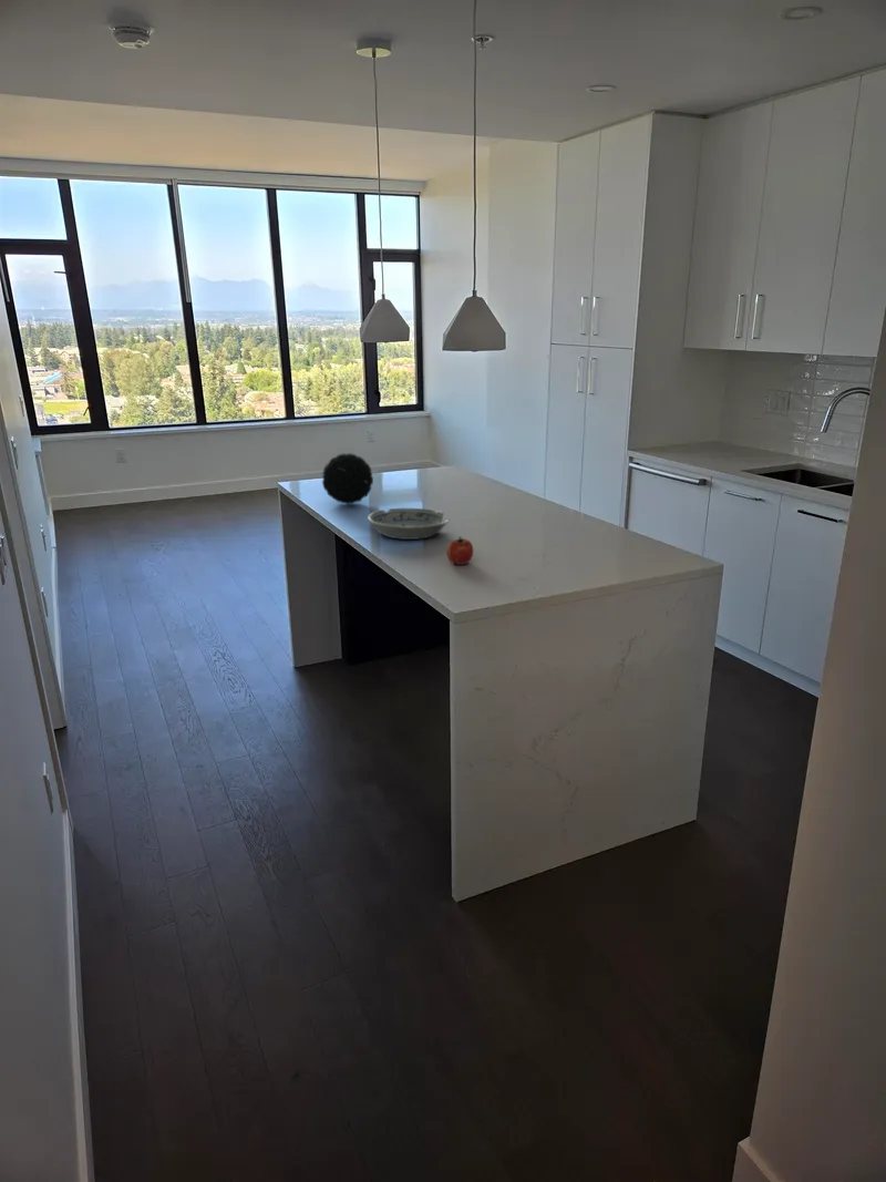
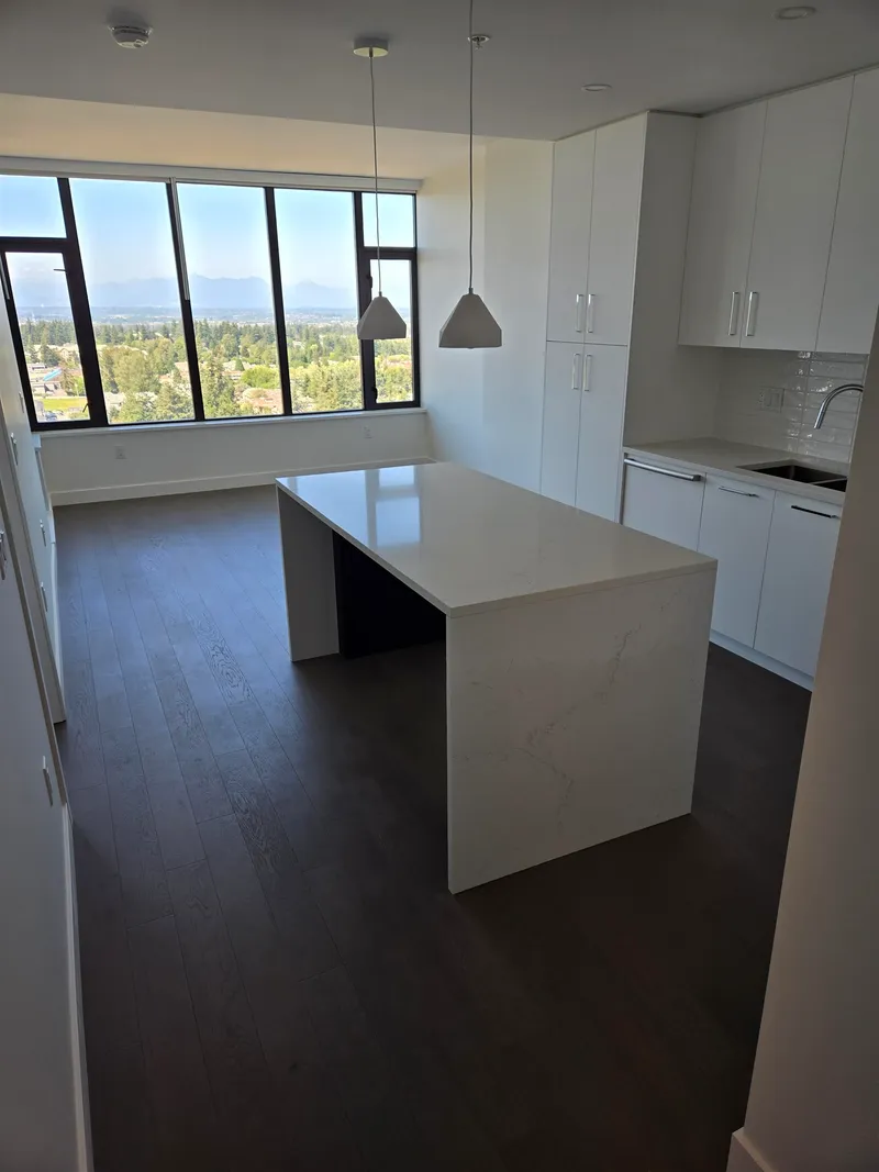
- decorative orb (348, 479)
- fruit (460, 549)
- bowl (408, 524)
